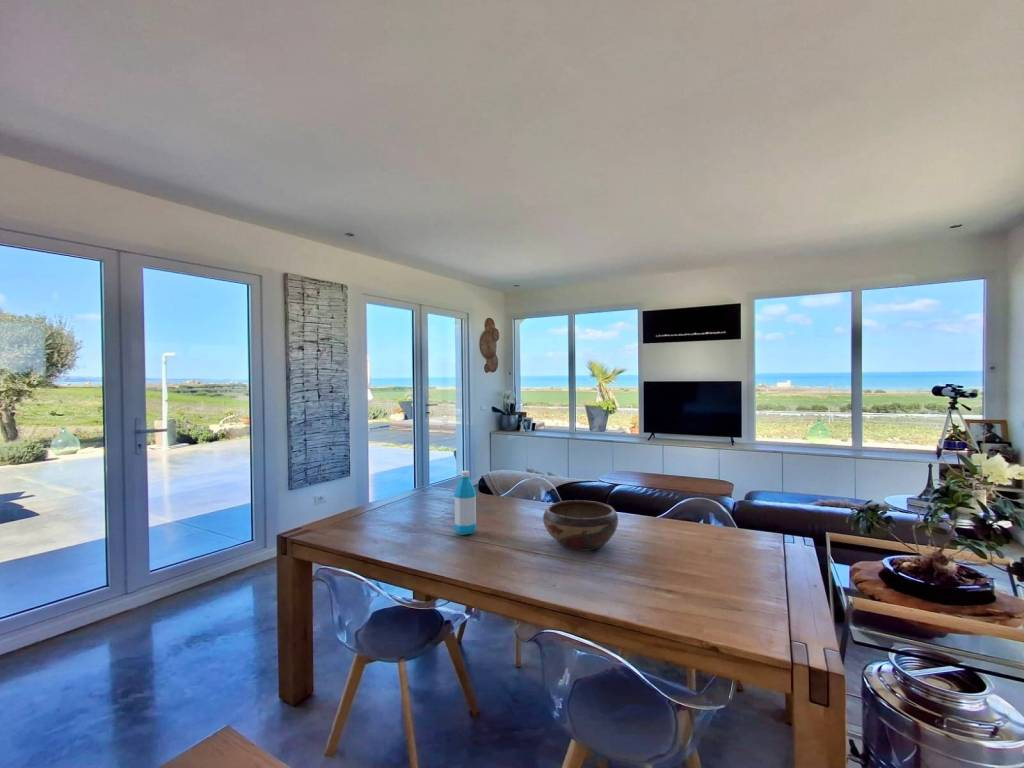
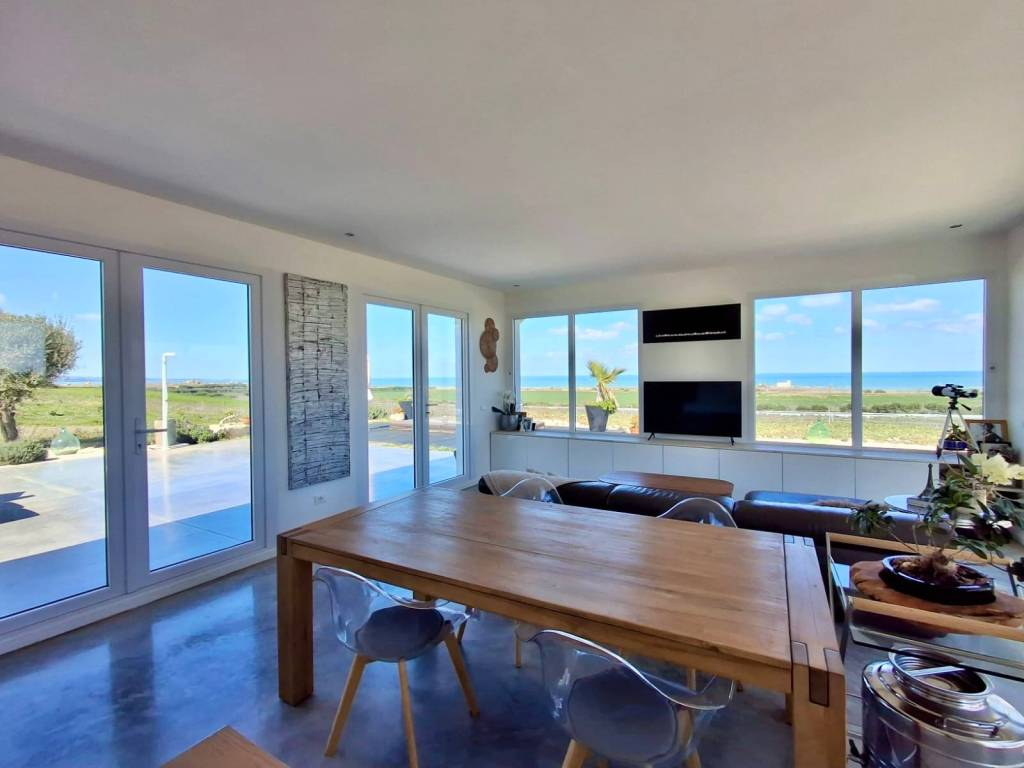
- decorative bowl (580, 526)
- water bottle (465, 502)
